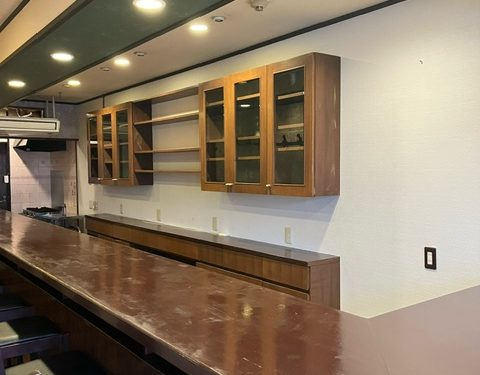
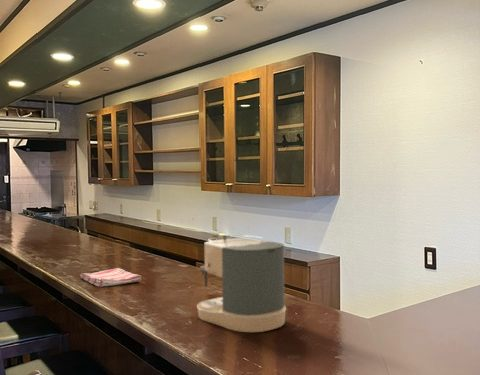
+ coffee maker (235, 276)
+ dish towel (110, 275)
